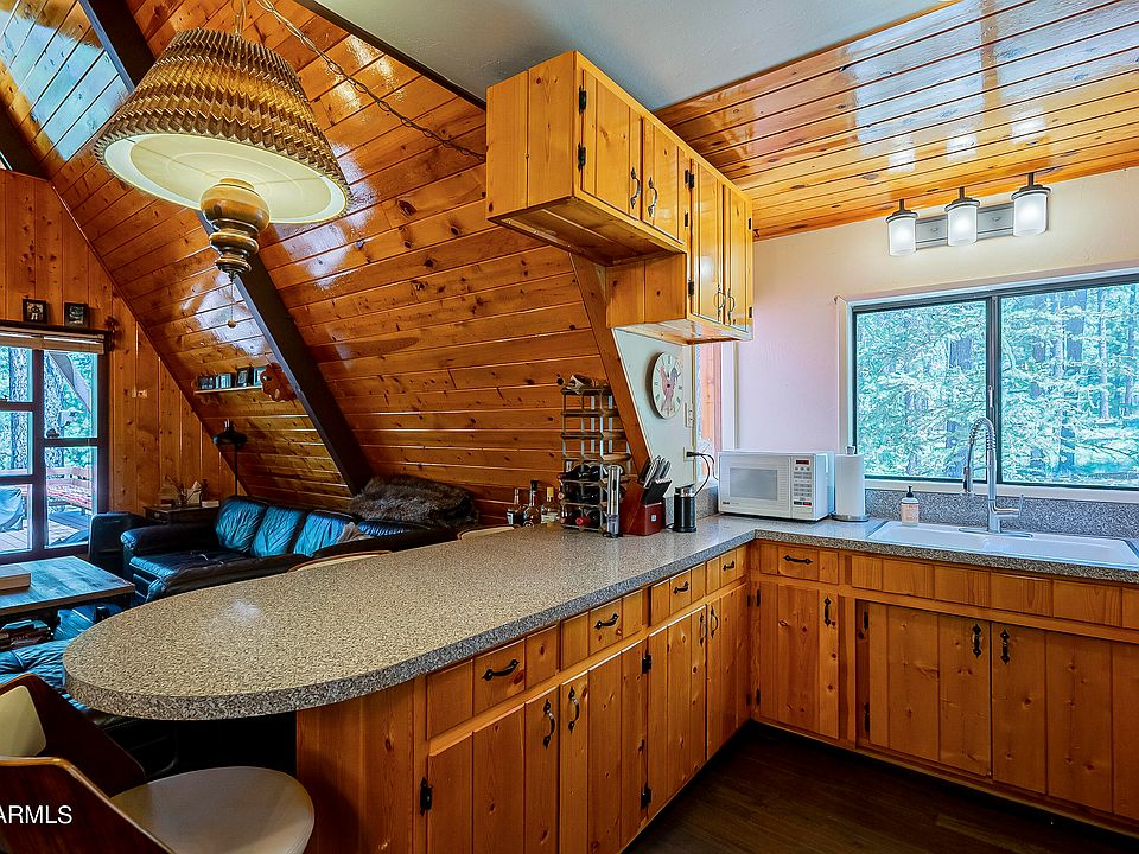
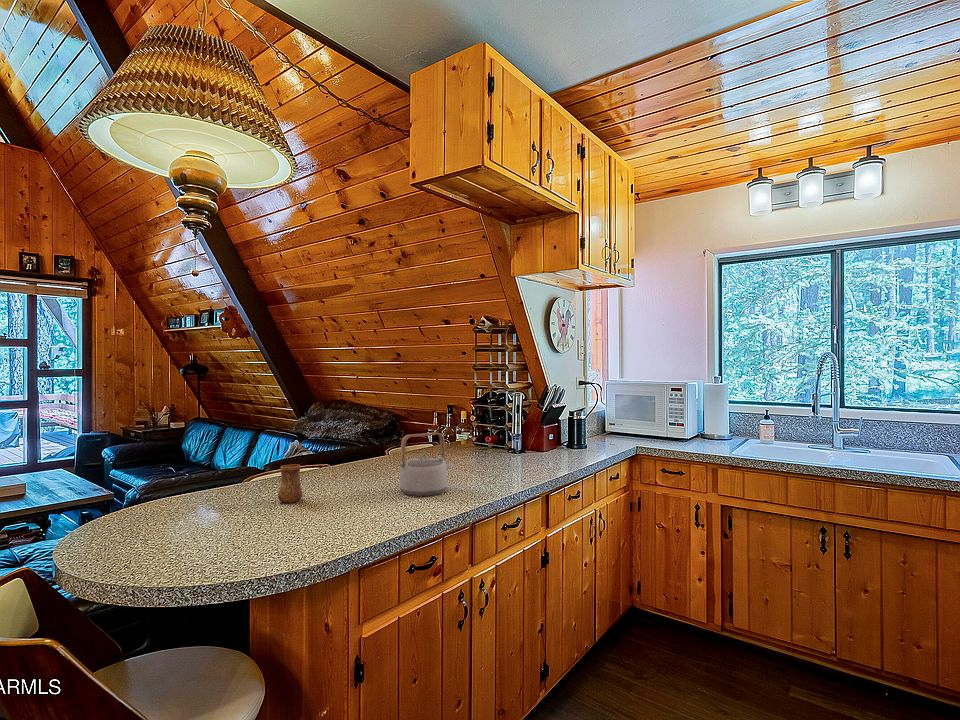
+ teapot (427, 461)
+ cup (290, 483)
